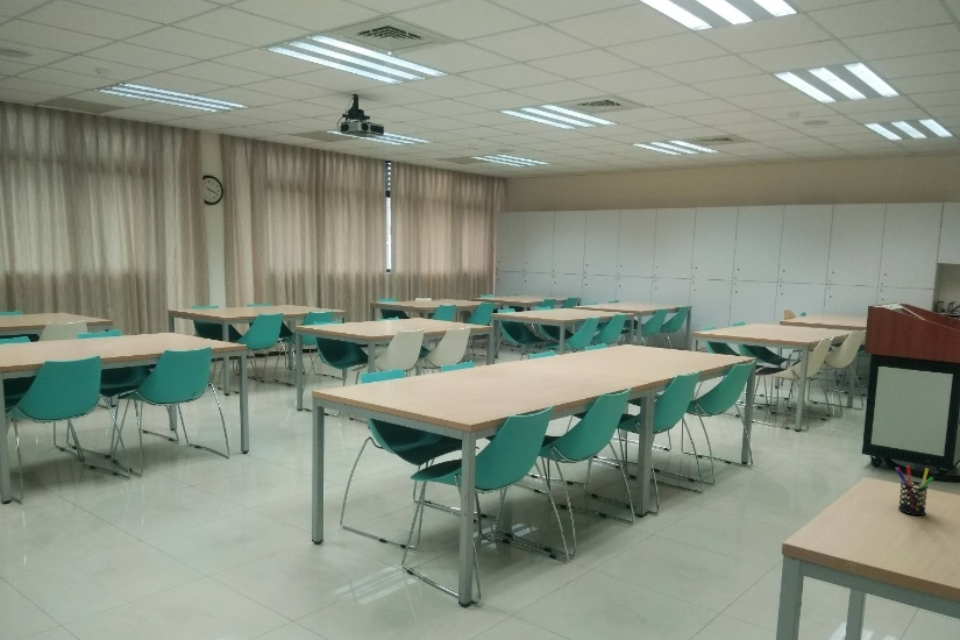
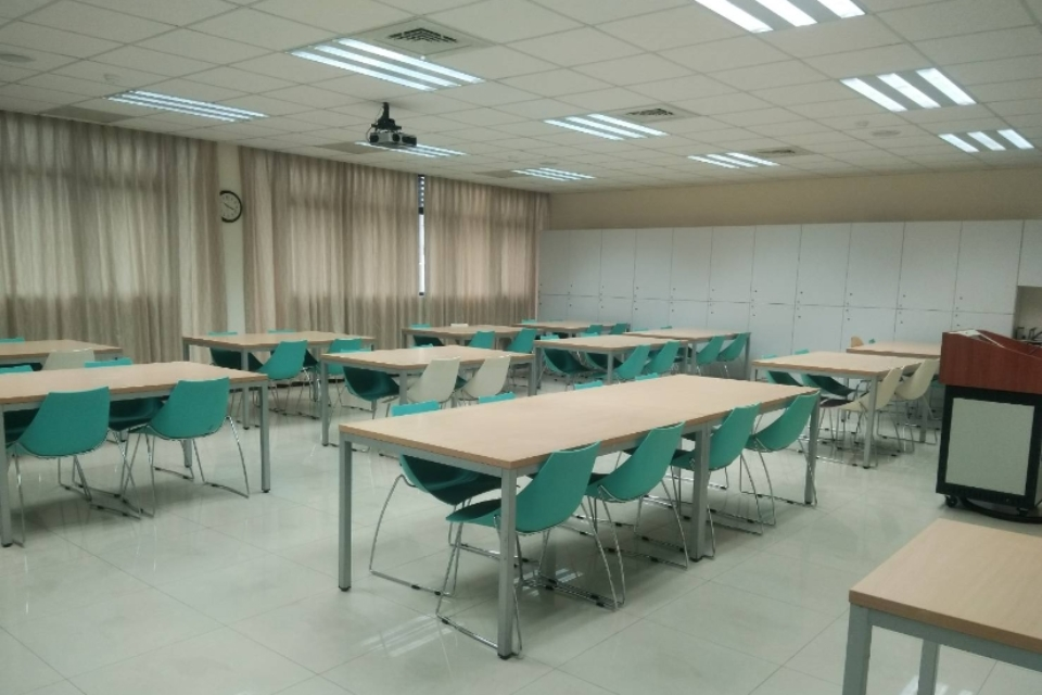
- pen holder (915, 488)
